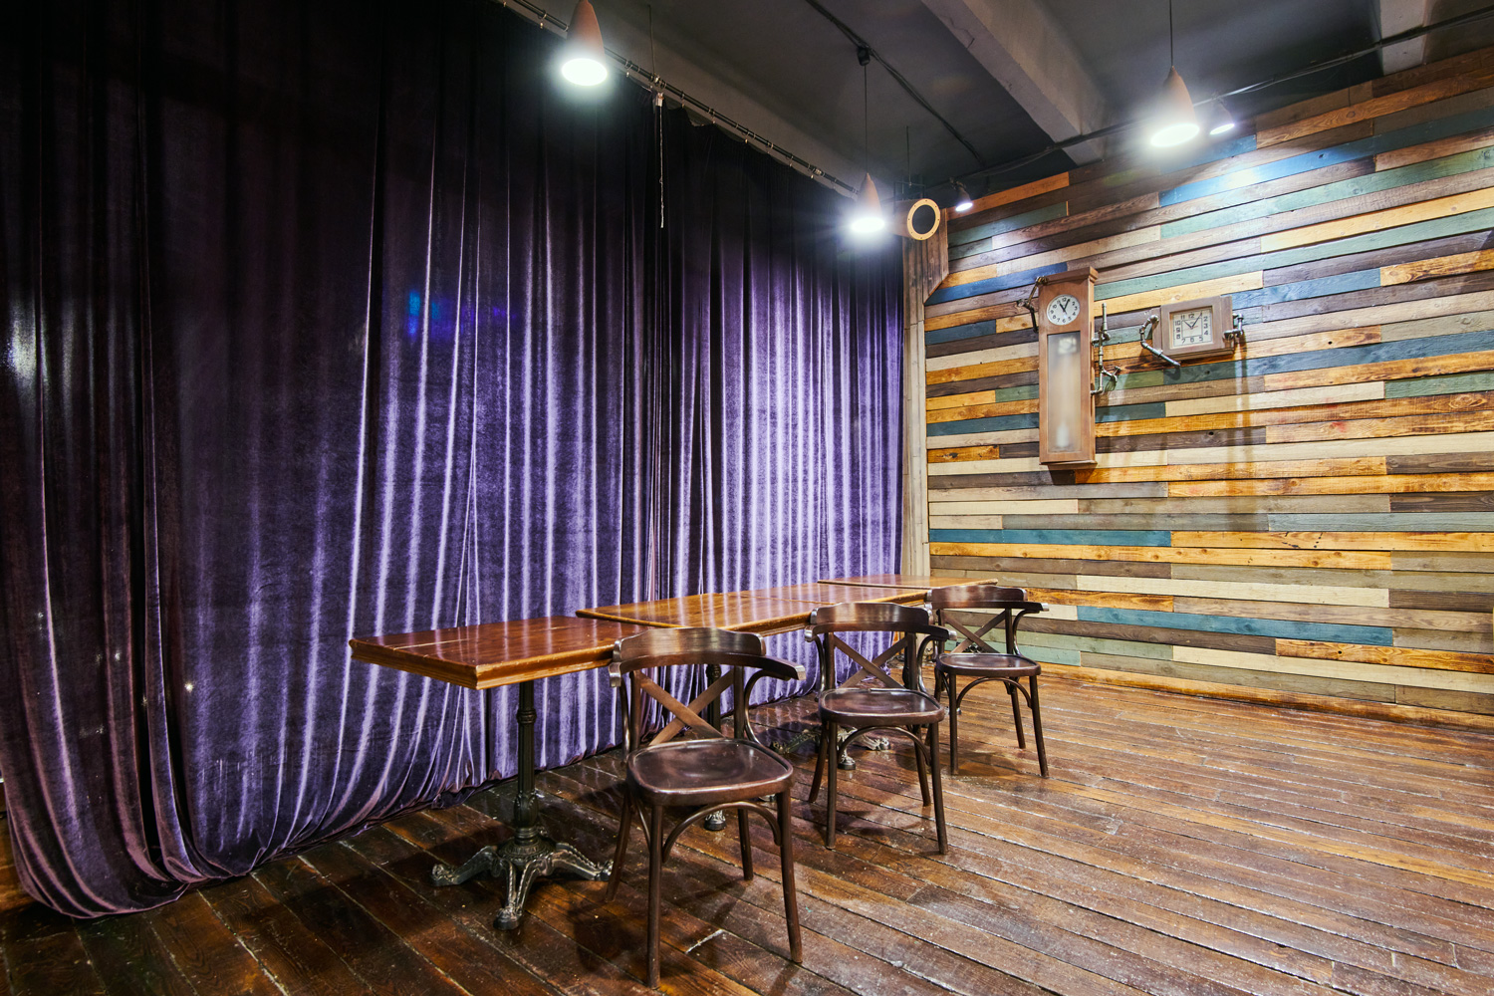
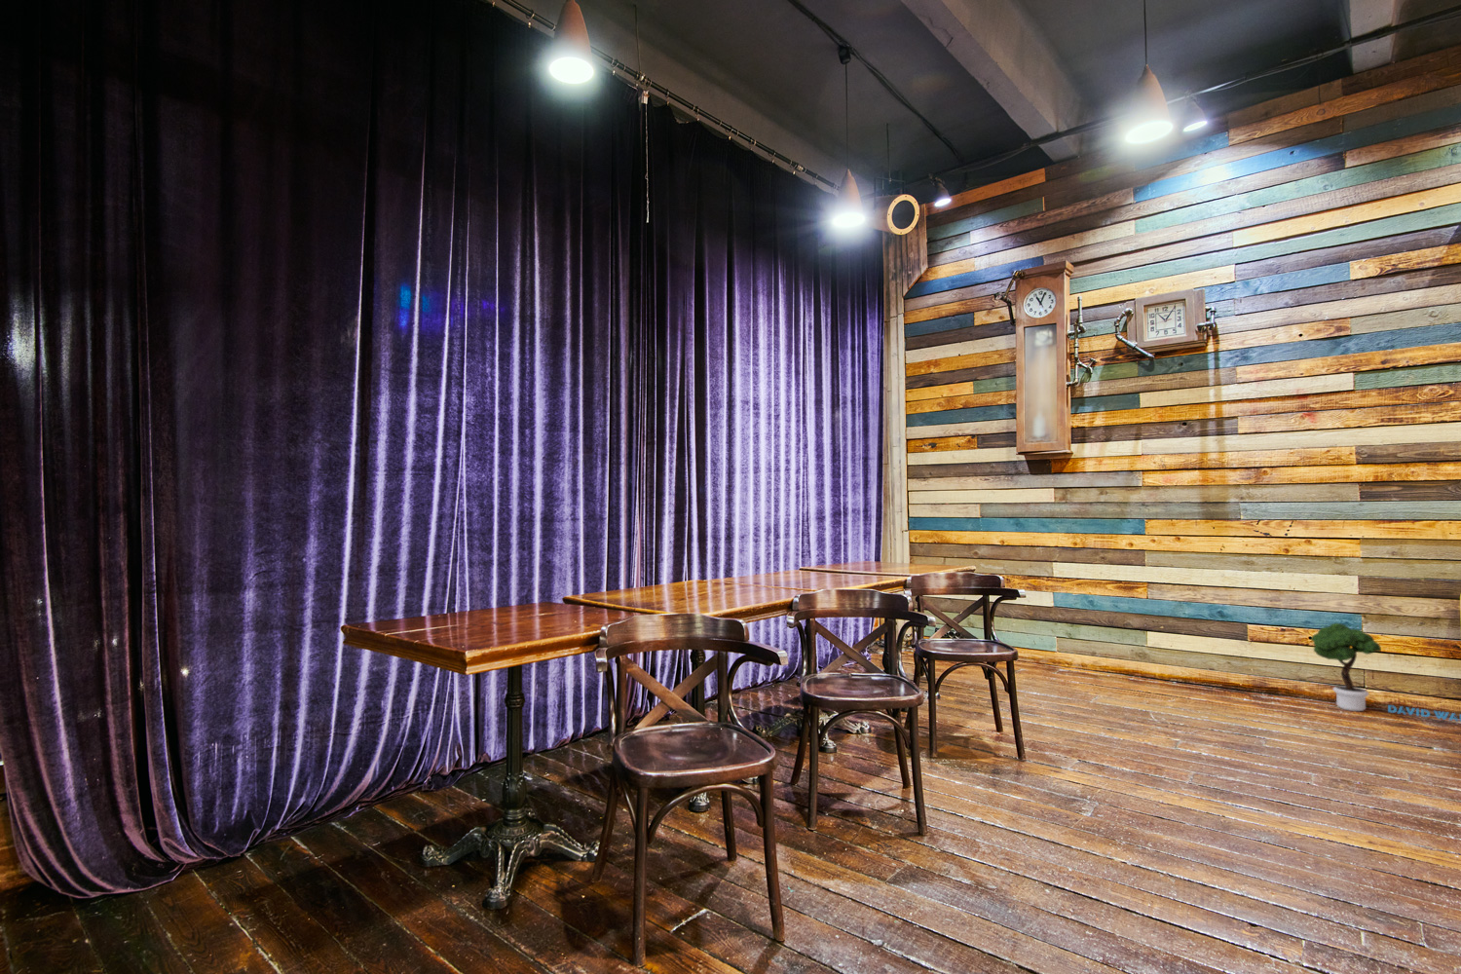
+ potted tree (1381, 651)
